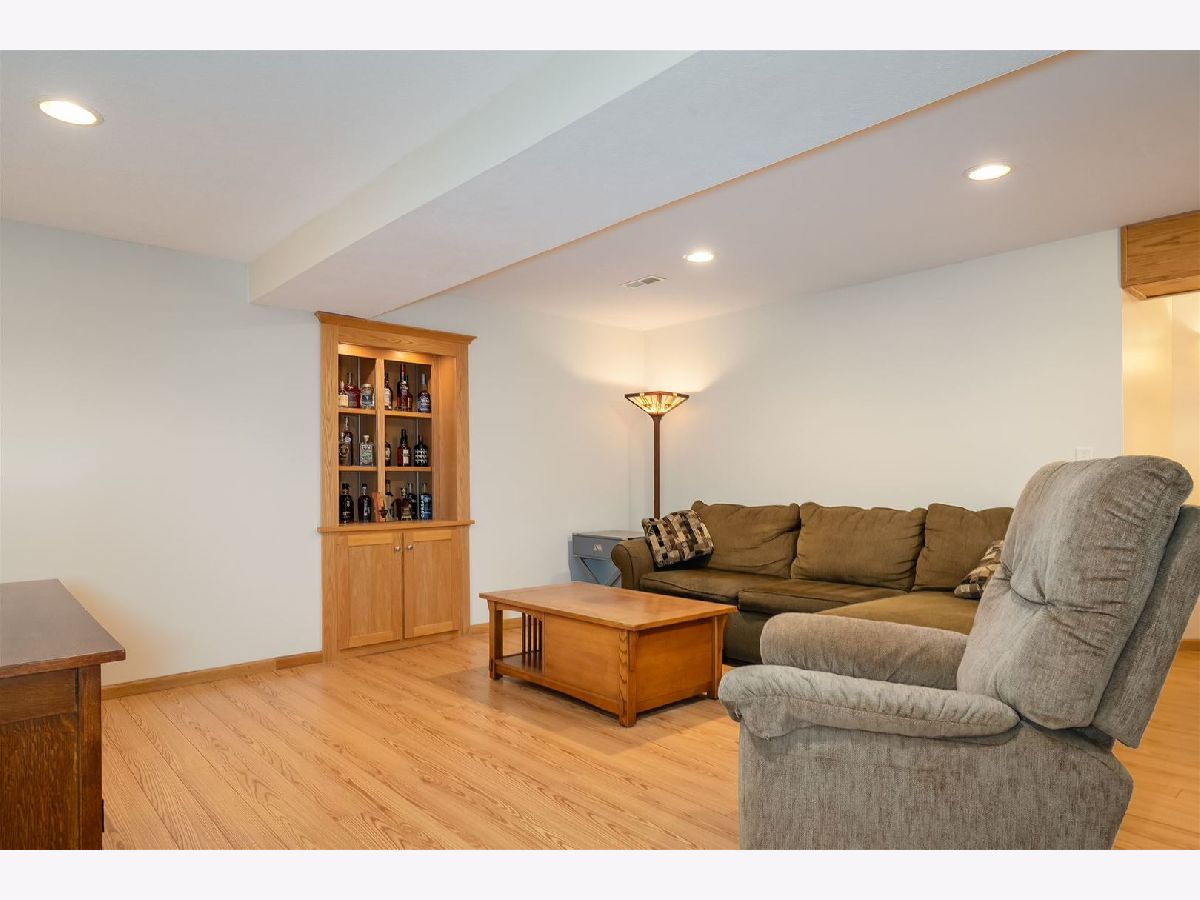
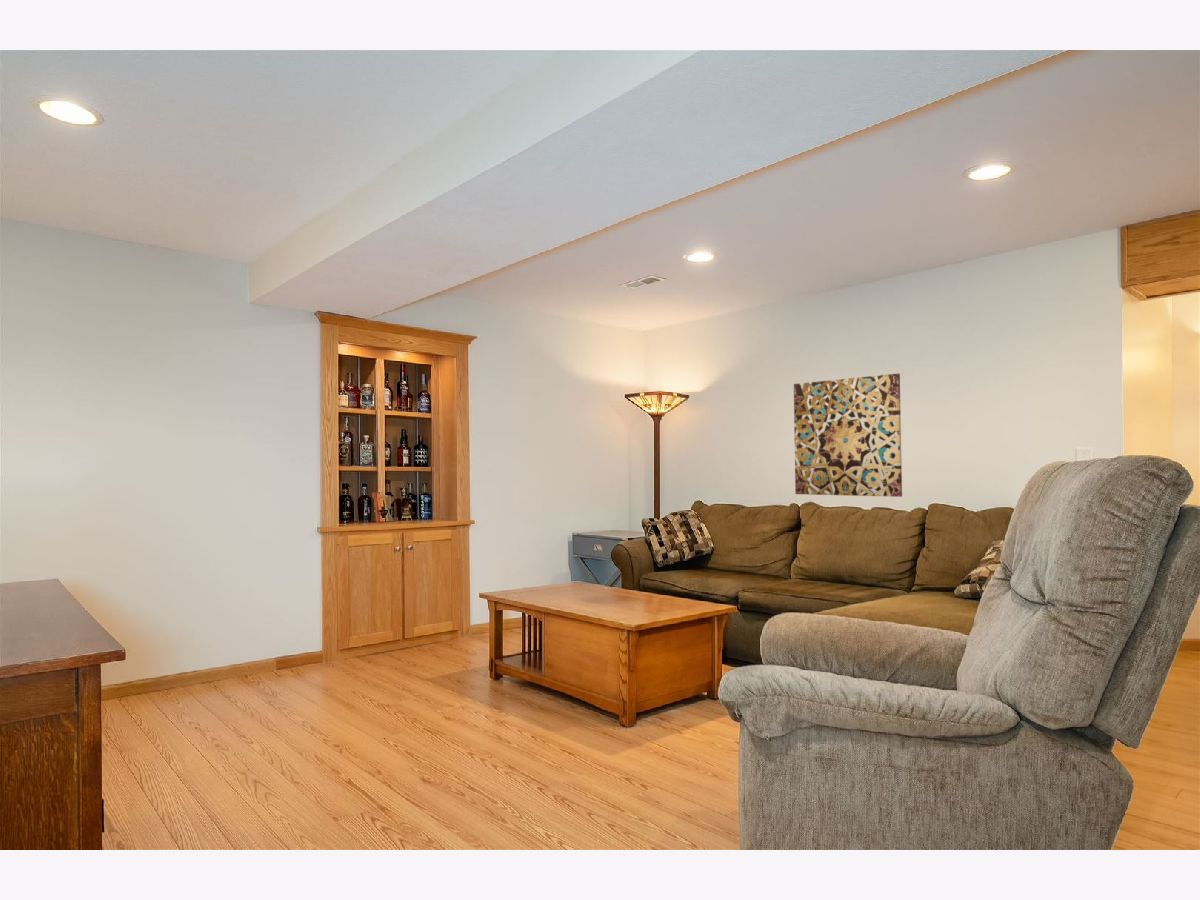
+ wall art (845, 437)
